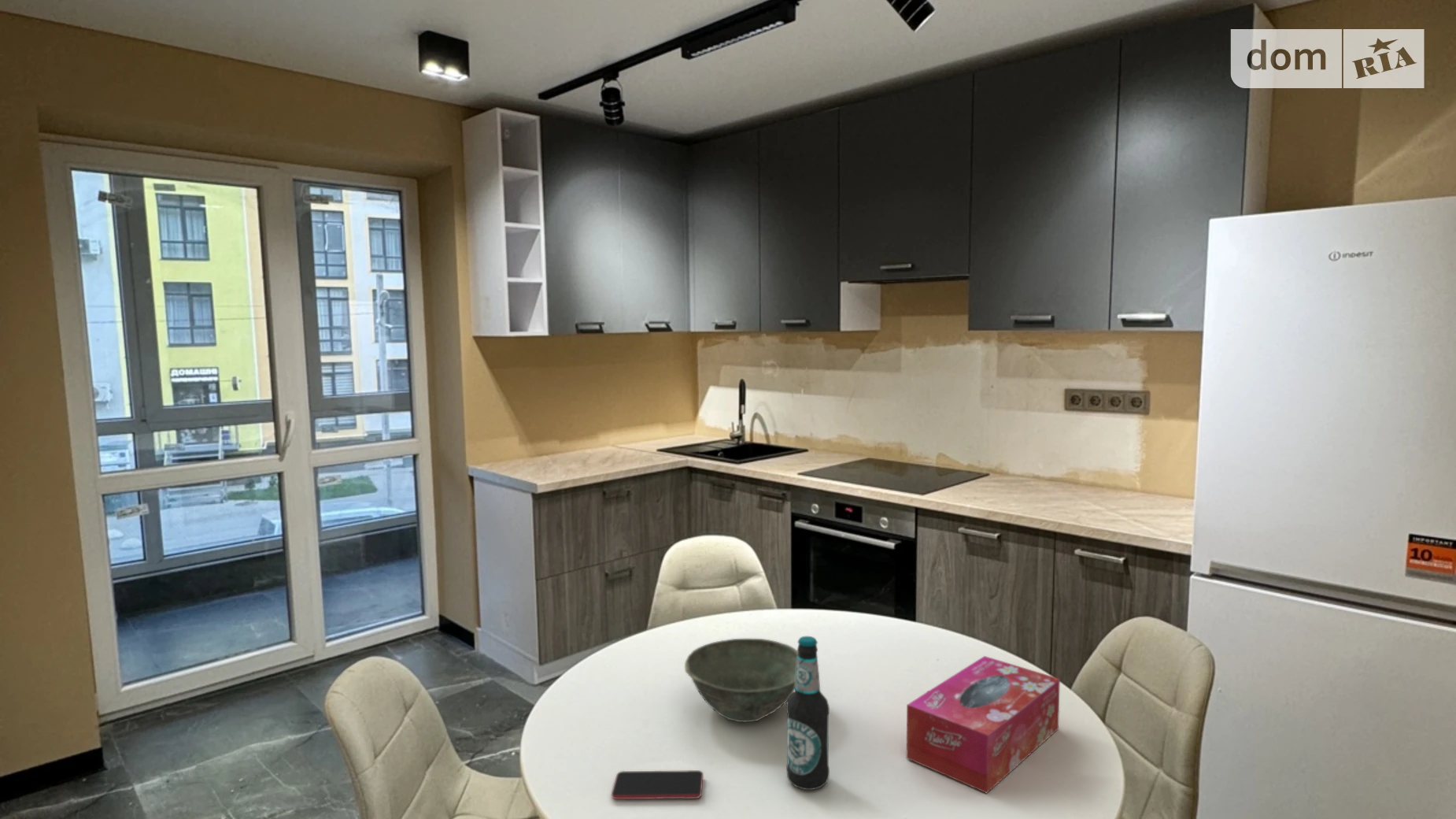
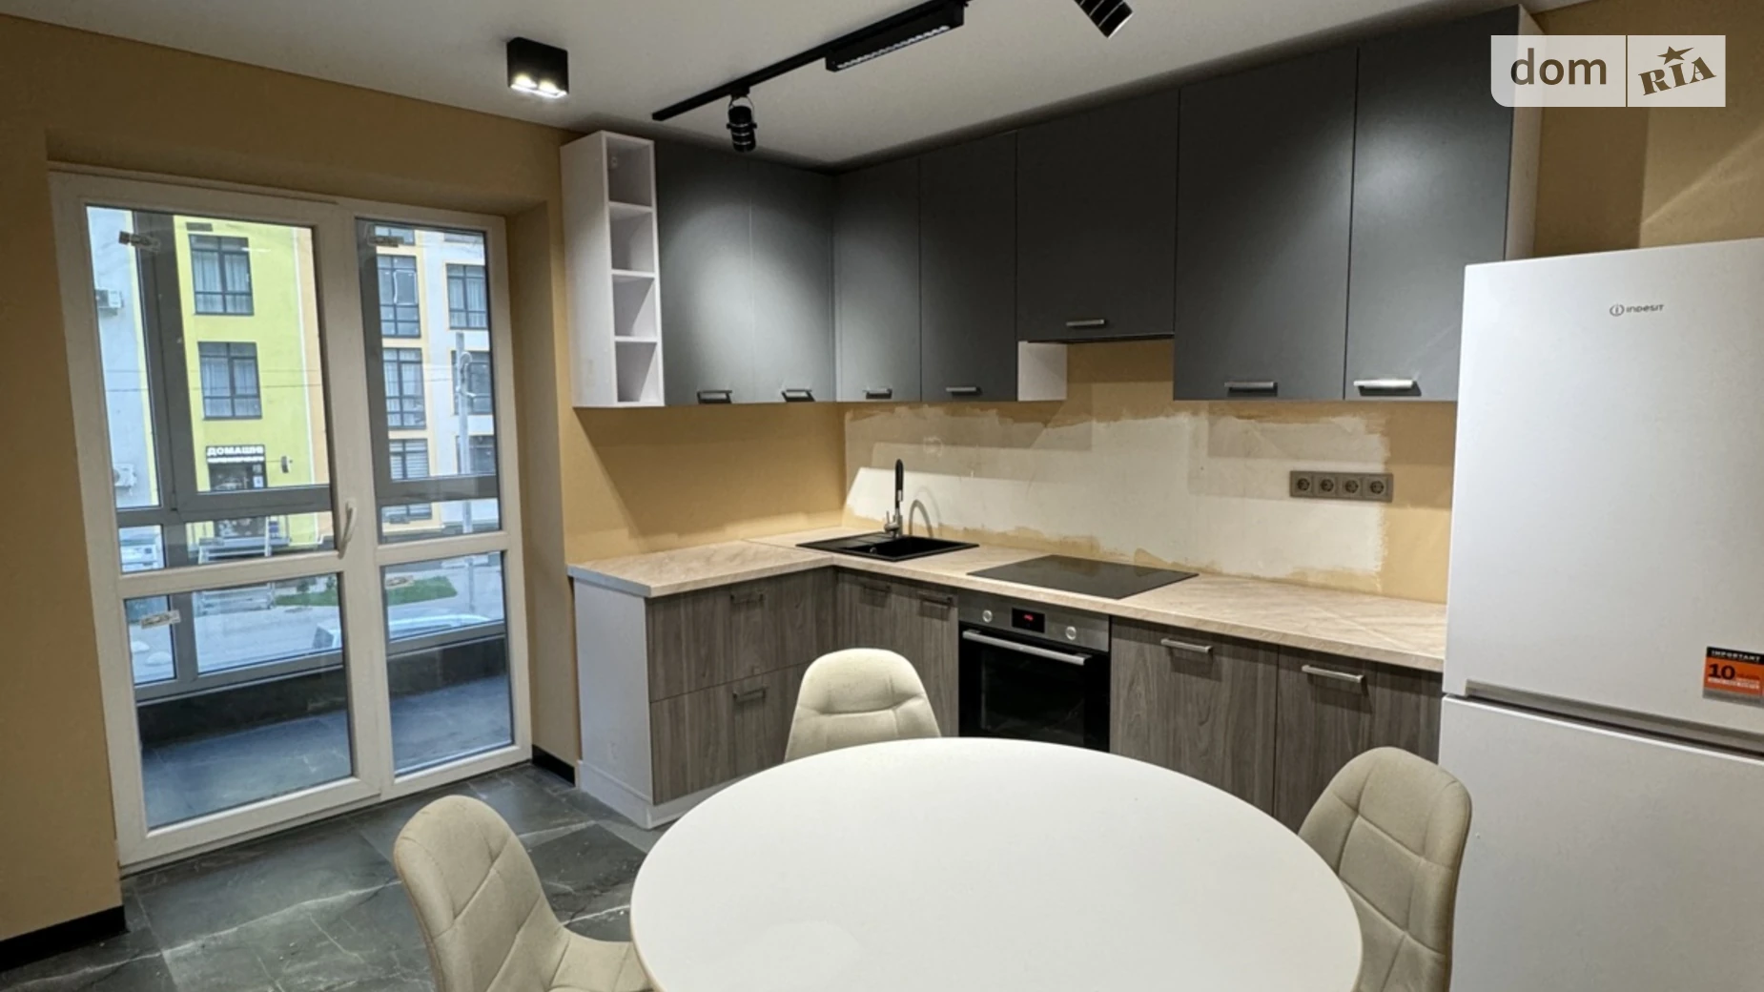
- bowl (746, 684)
- smartphone (658, 784)
- bottle (807, 710)
- tissue box (985, 717)
